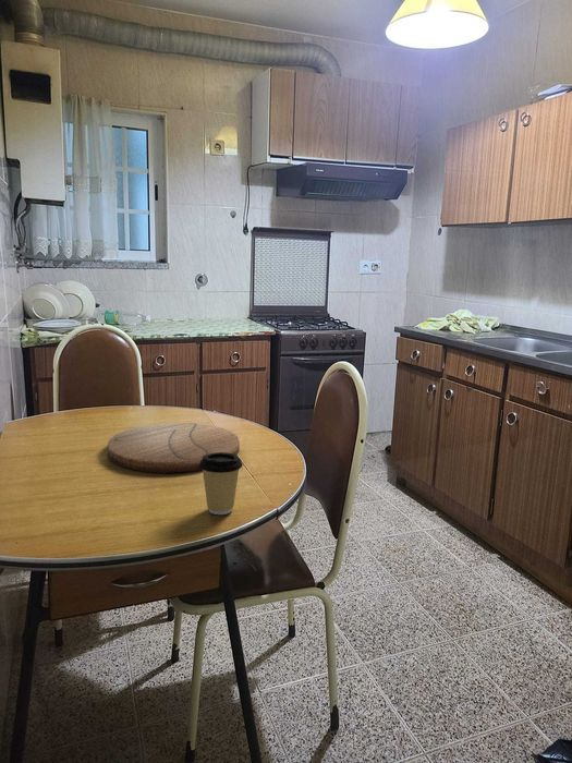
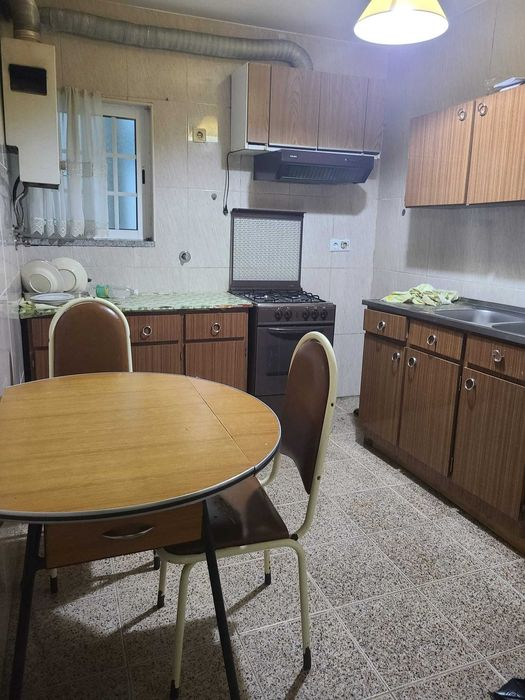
- coffee cup (220, 483)
- cutting board (174, 445)
